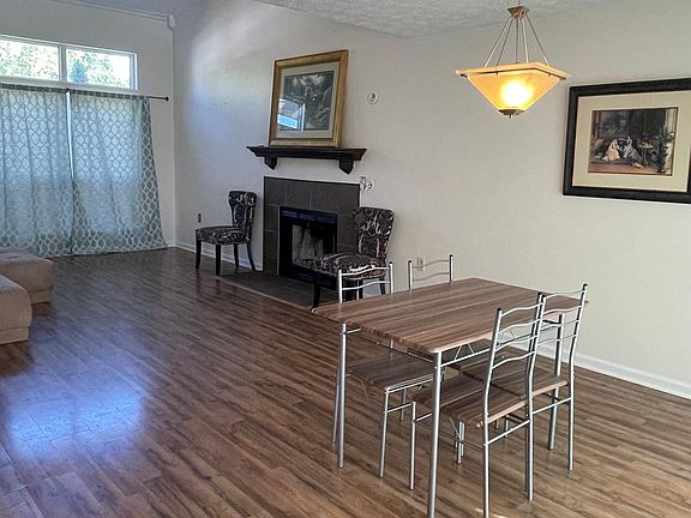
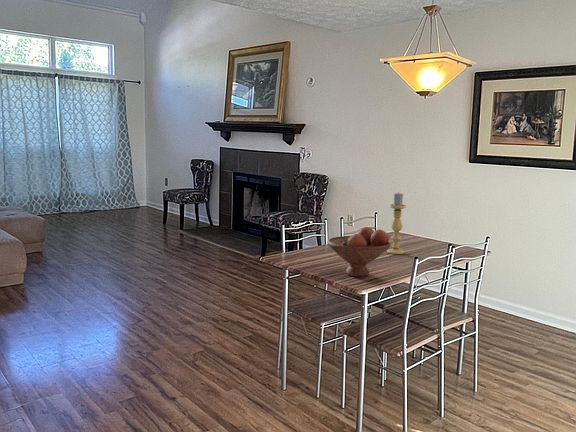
+ fruit bowl (358, 251)
+ candle holder (396, 222)
